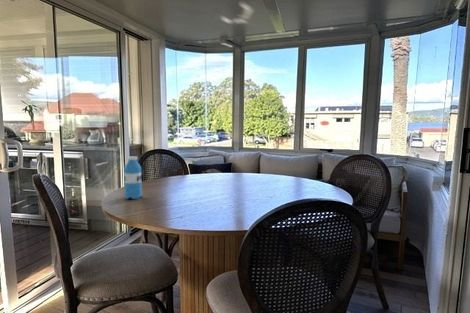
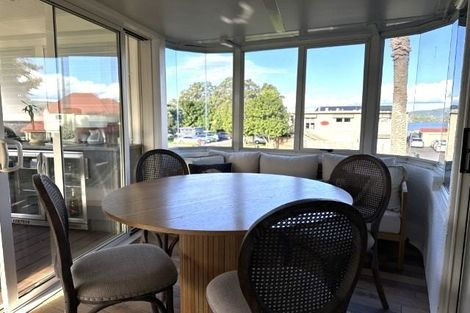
- water bottle (132, 177)
